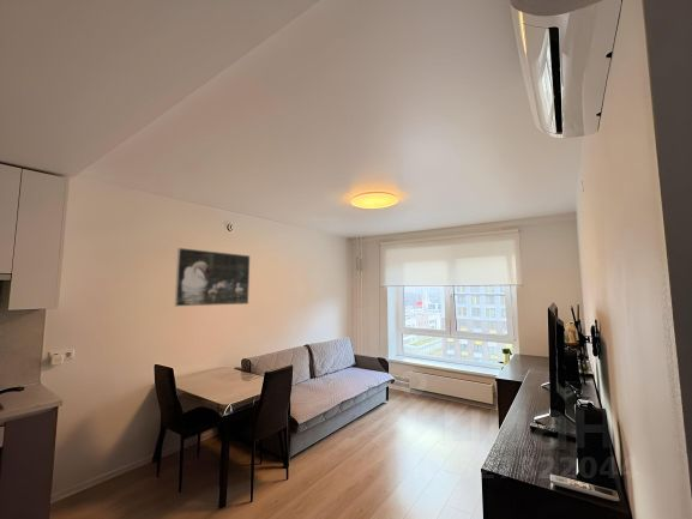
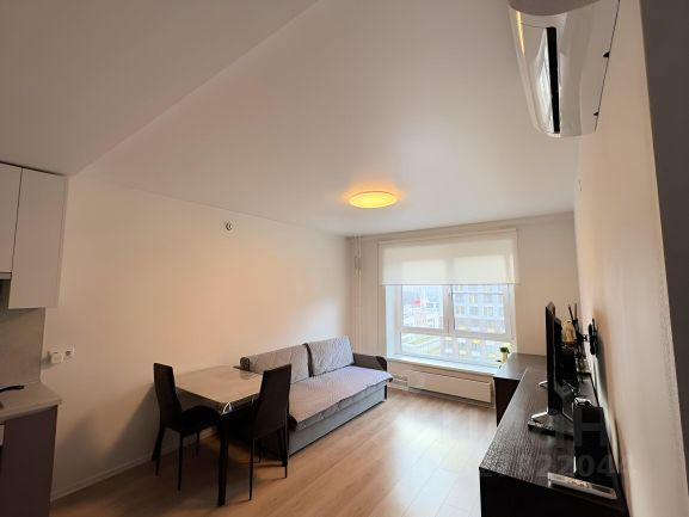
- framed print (216, 278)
